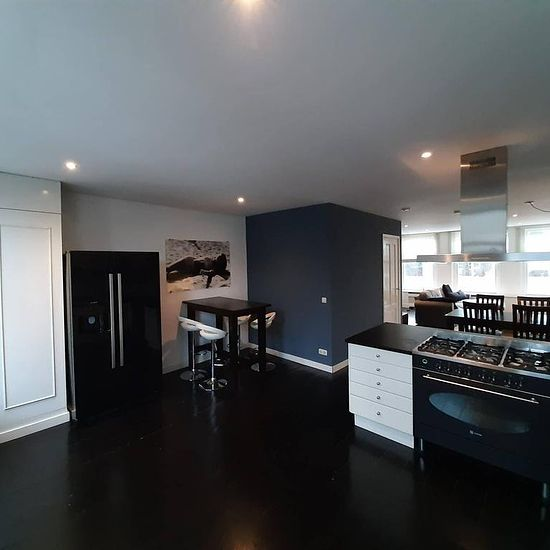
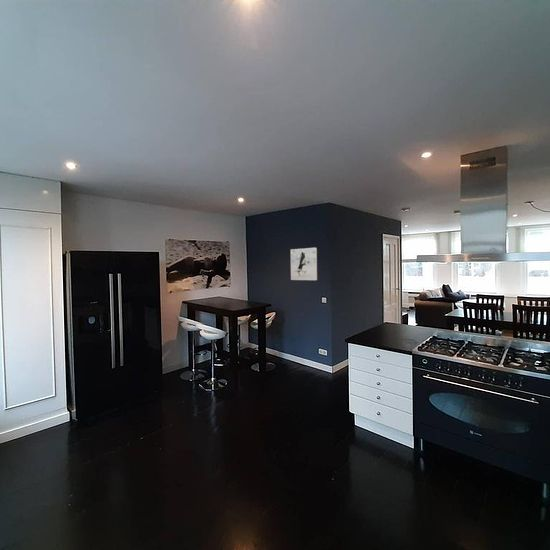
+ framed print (303, 264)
